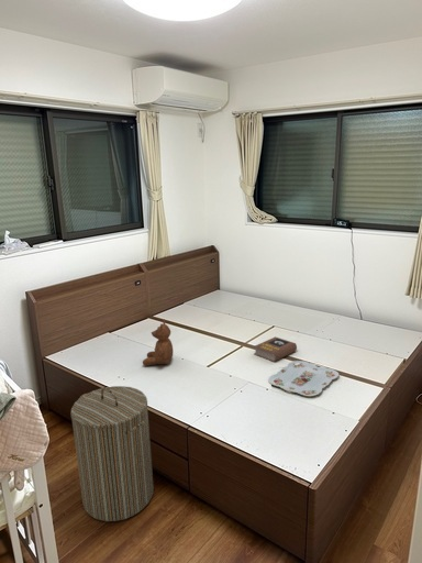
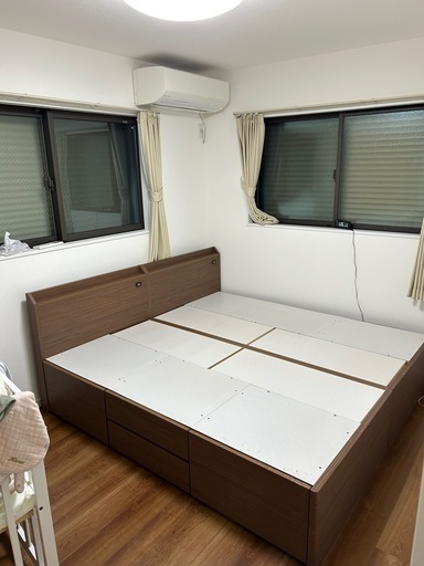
- teddy bear (157, 342)
- serving tray (303, 377)
- book (276, 347)
- laundry hamper (113, 443)
